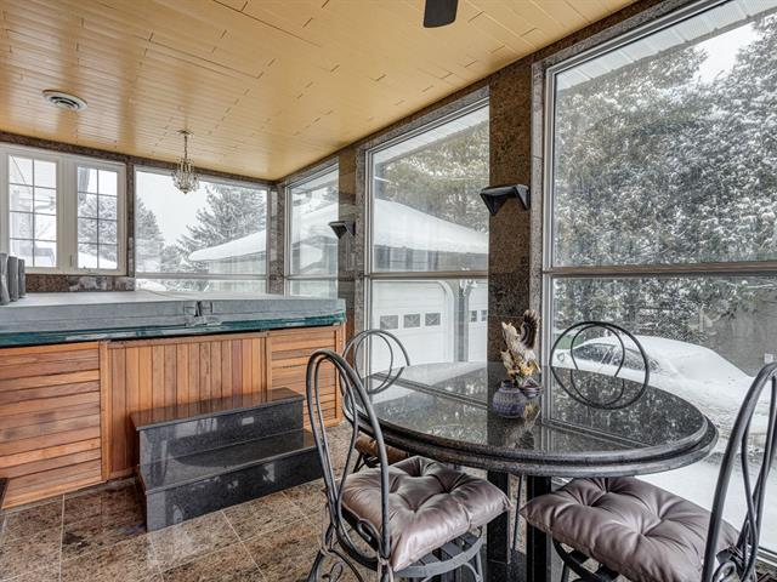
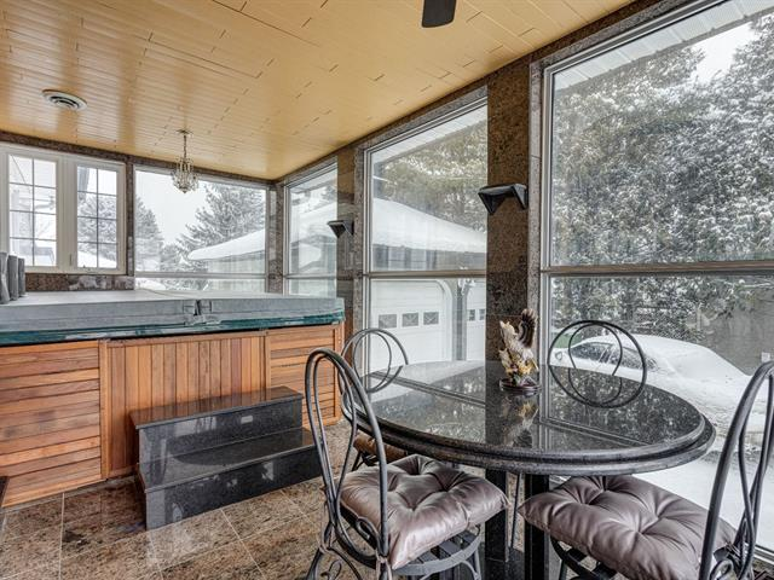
- teapot (509, 399)
